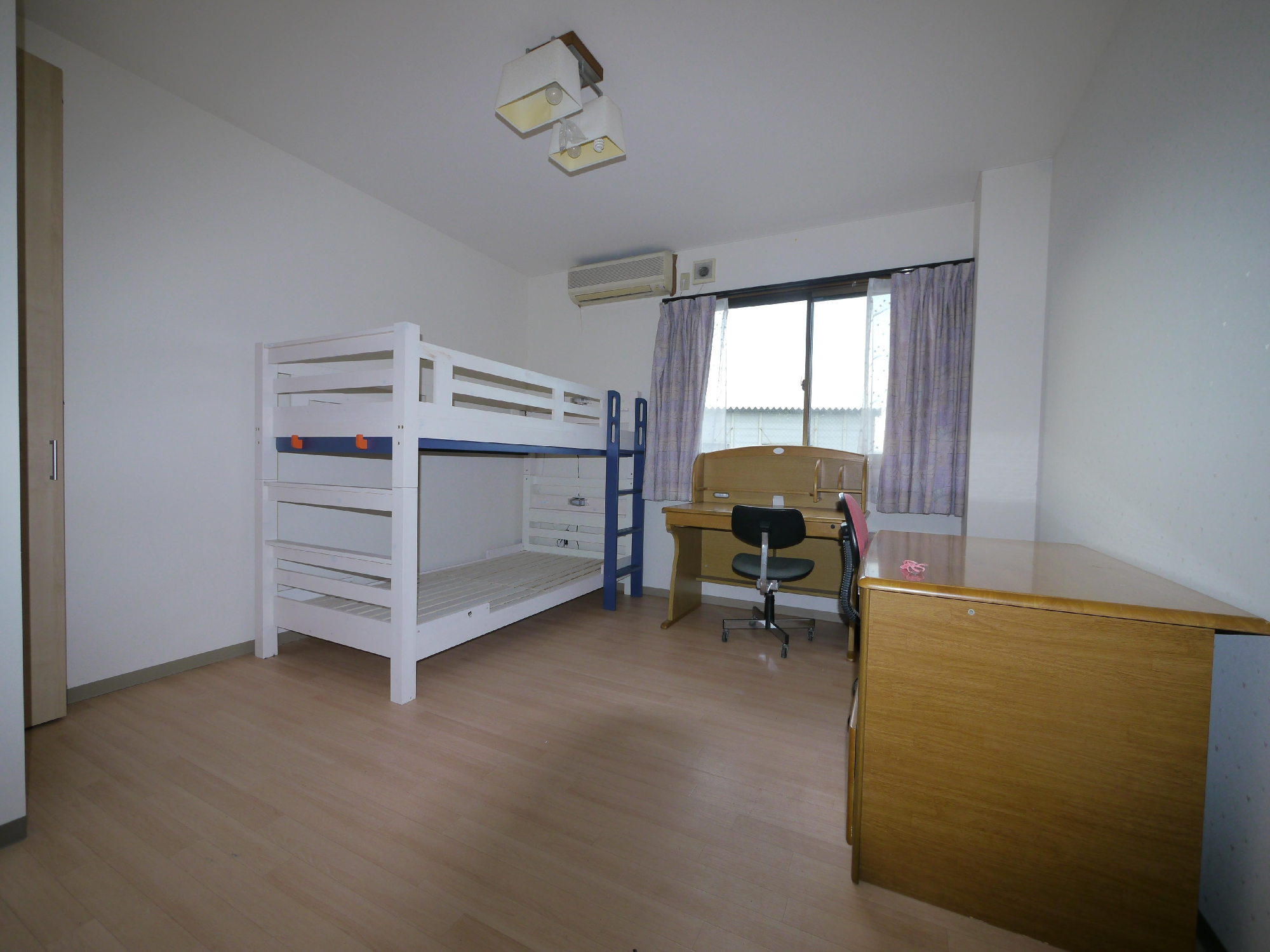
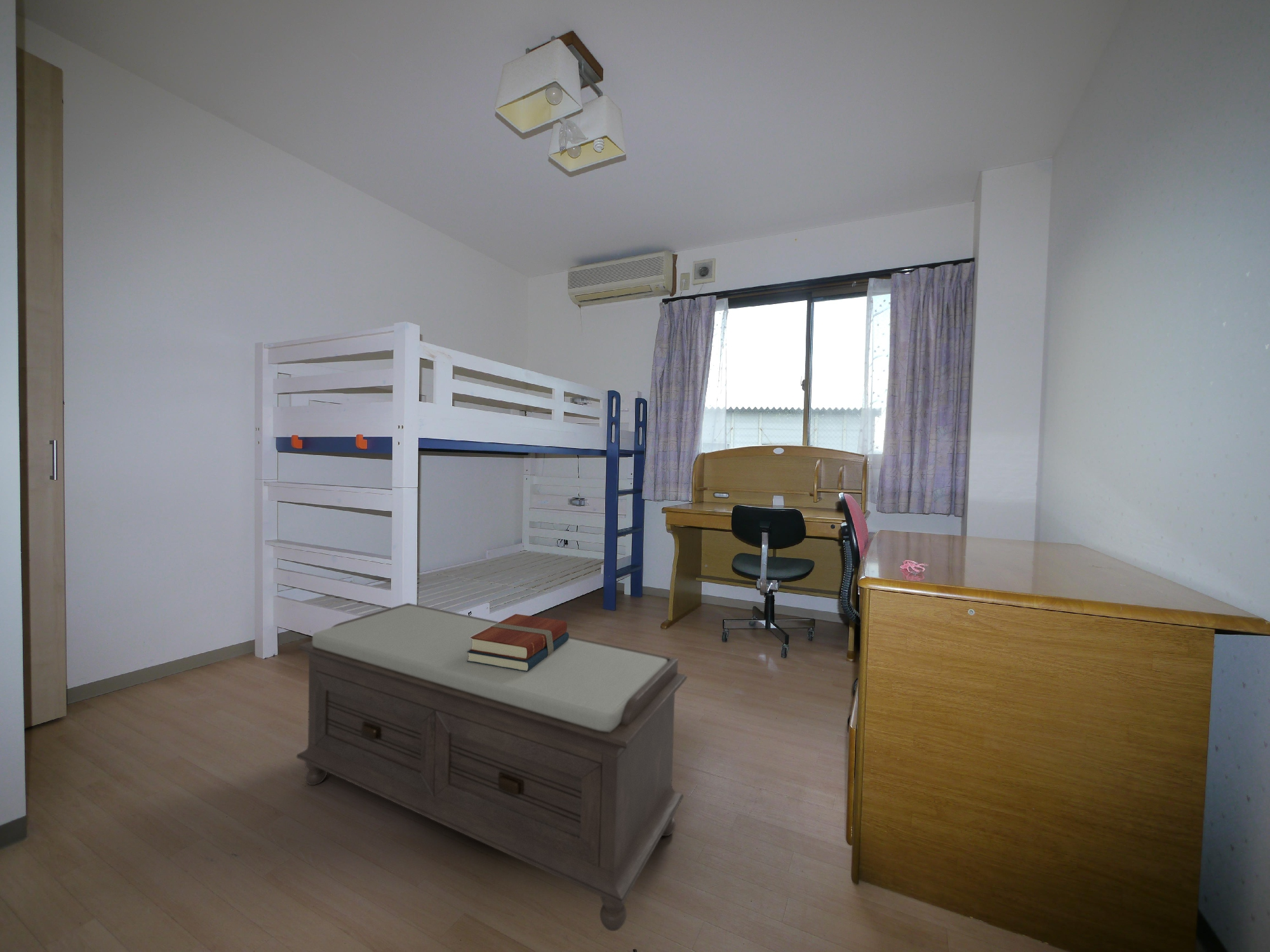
+ books (521, 639)
+ bench (482, 724)
